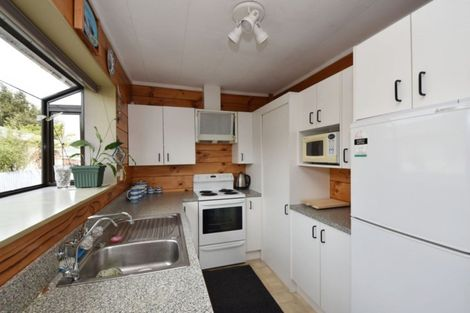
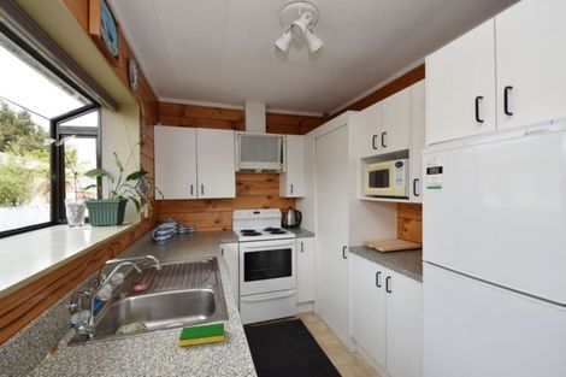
+ dish sponge (202, 334)
